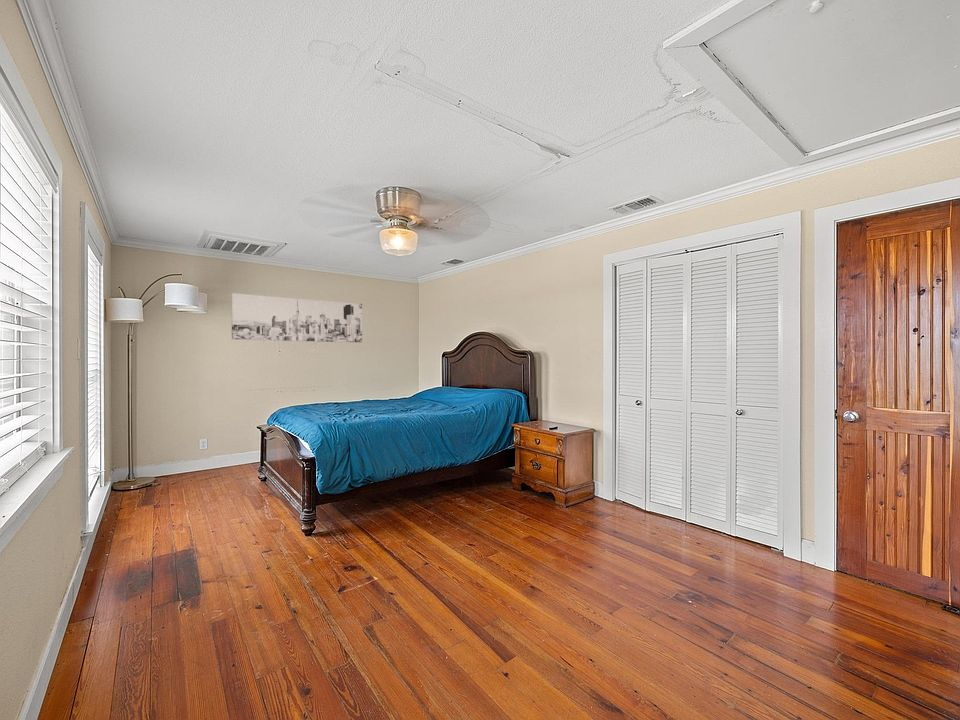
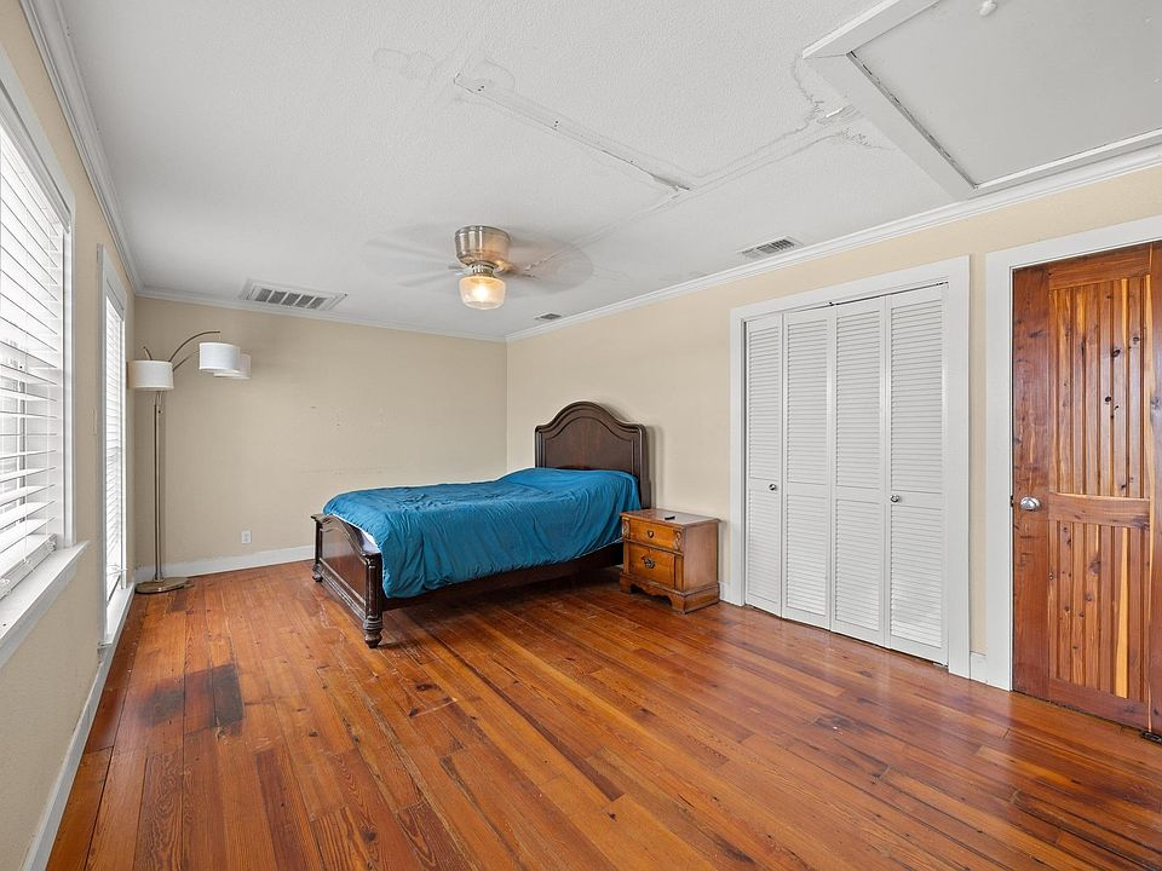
- wall art (302, 320)
